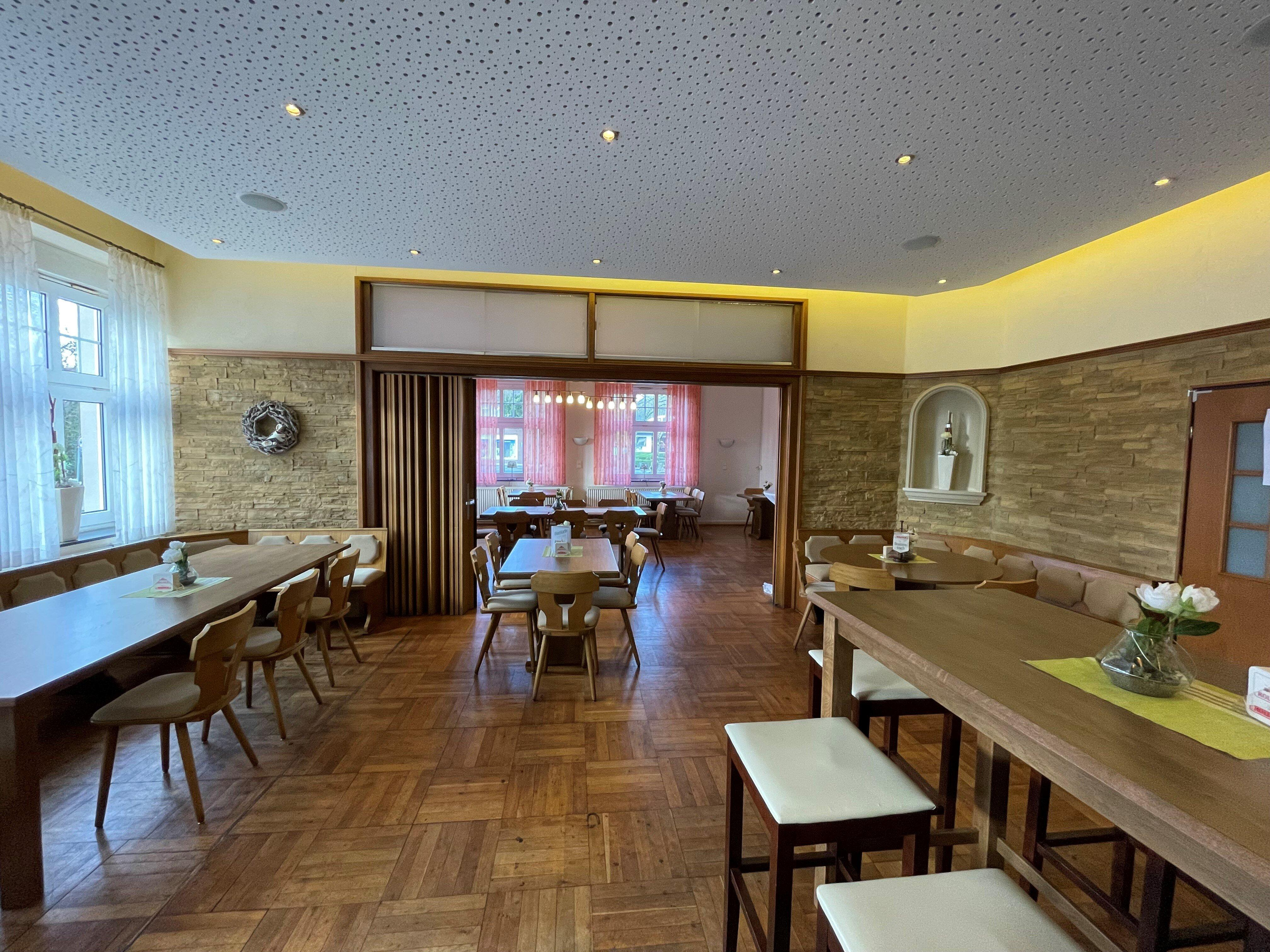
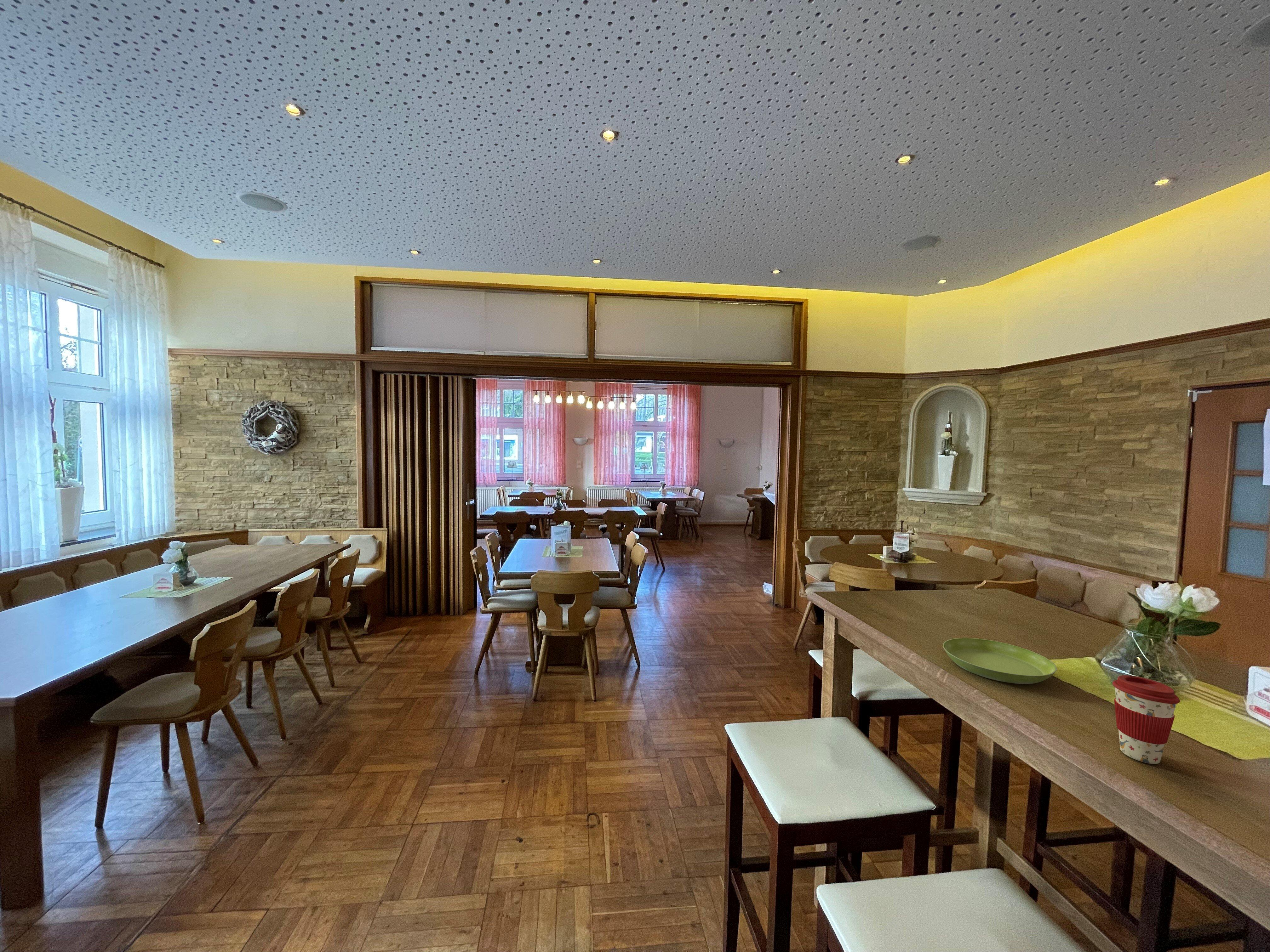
+ saucer (996, 661)
+ coffee cup (1143, 719)
